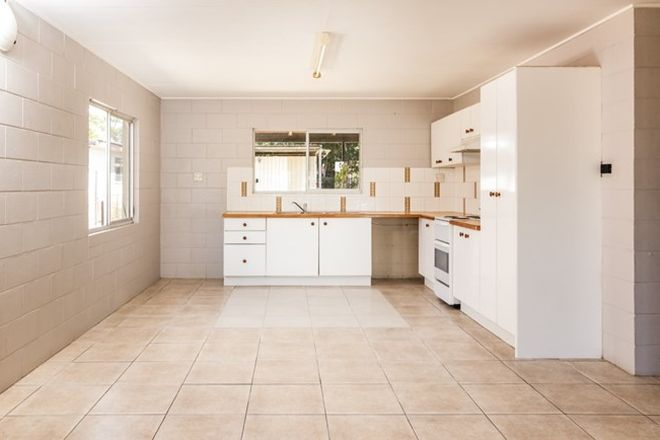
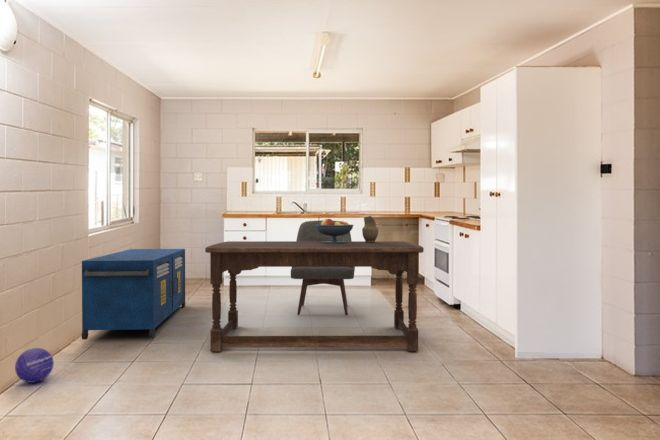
+ decorative ball (34, 365)
+ storage cabinet (143, 287)
+ dining table (315, 266)
+ pitcher (370, 228)
+ chair (323, 267)
+ fruit bowl (334, 230)
